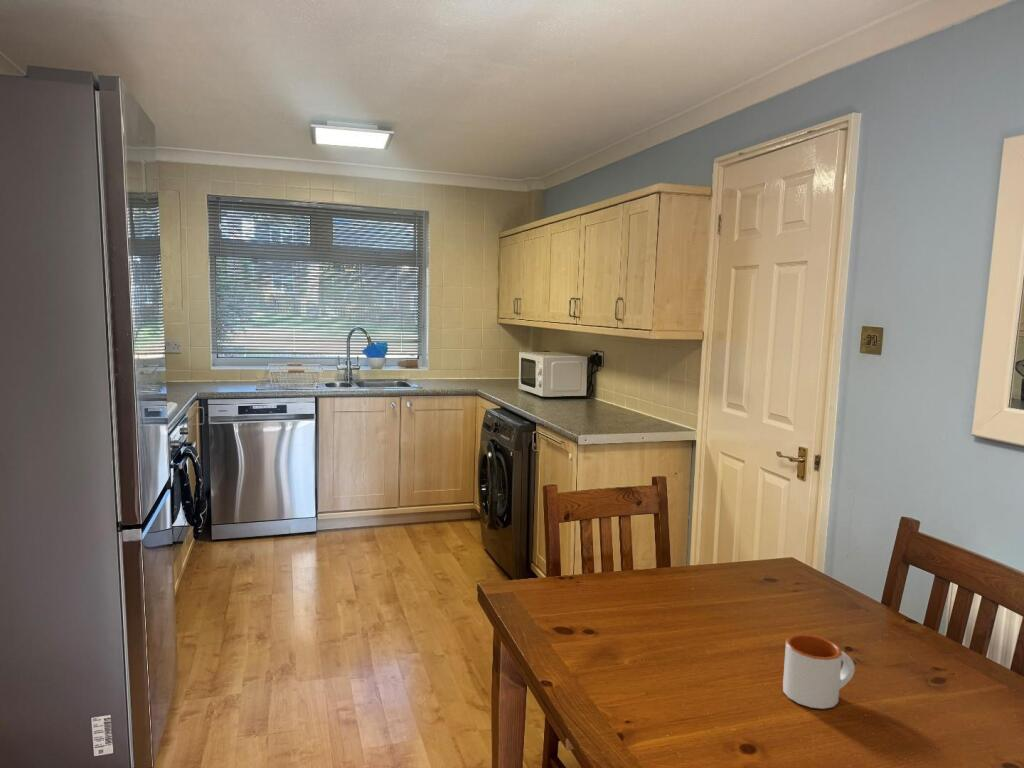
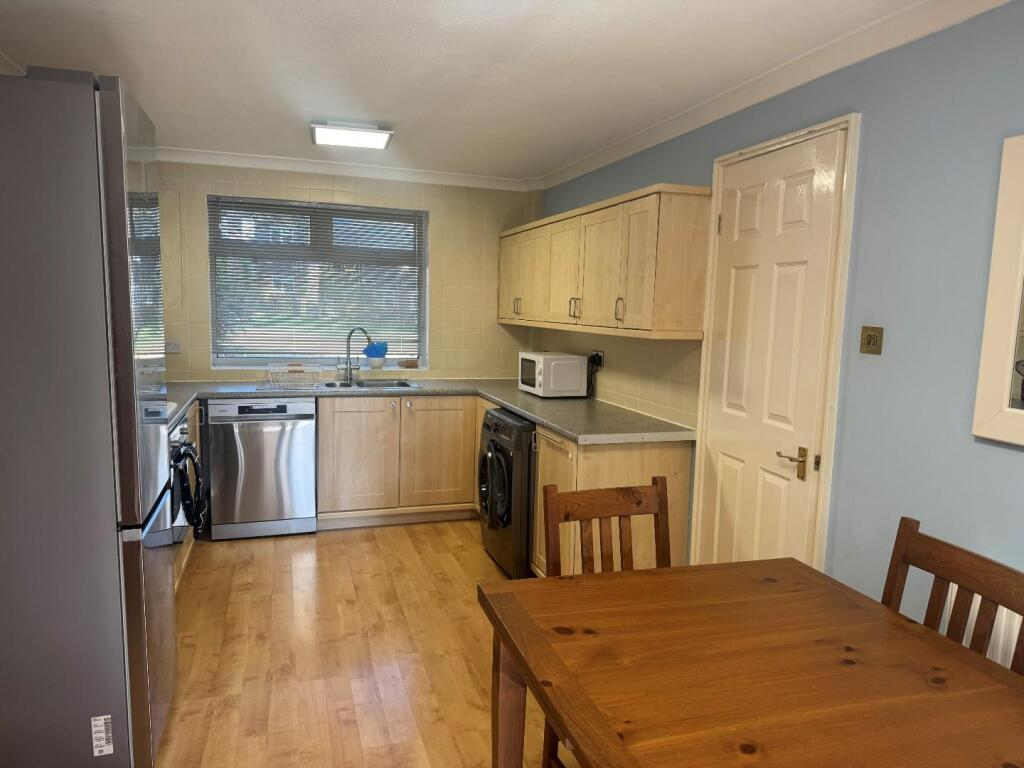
- mug (819, 670)
